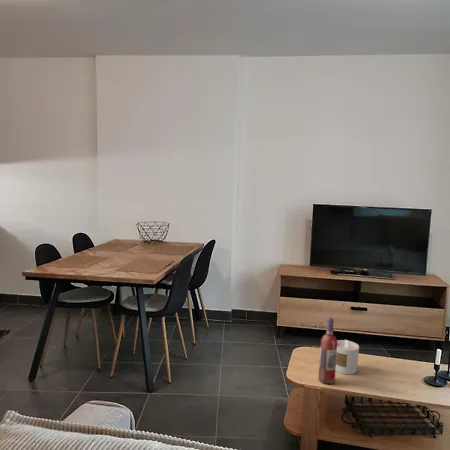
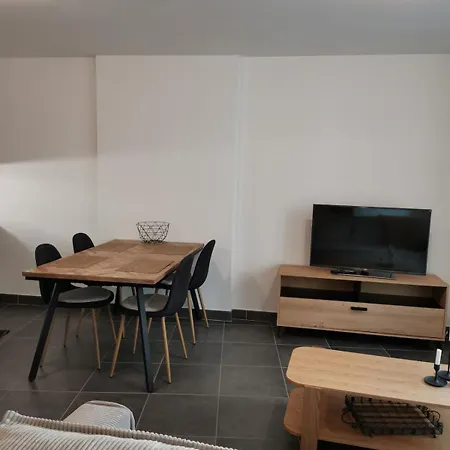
- wine bottle (328, 349)
- candle (345, 354)
